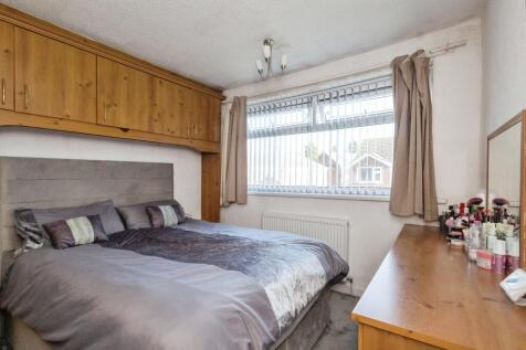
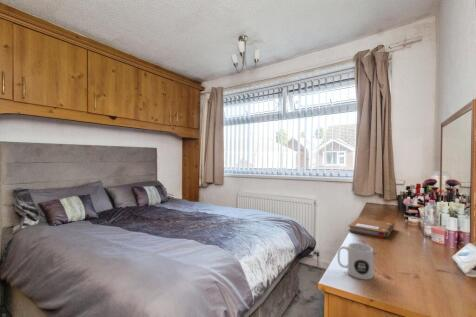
+ notebook (371, 227)
+ mug (354, 259)
